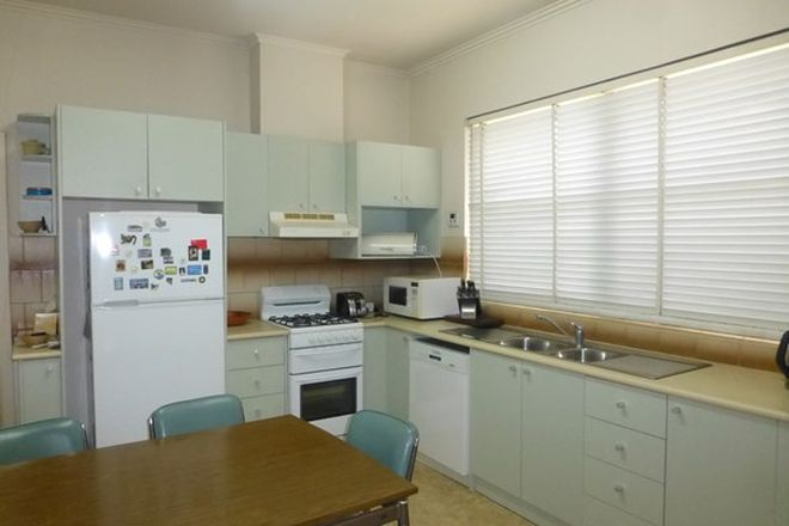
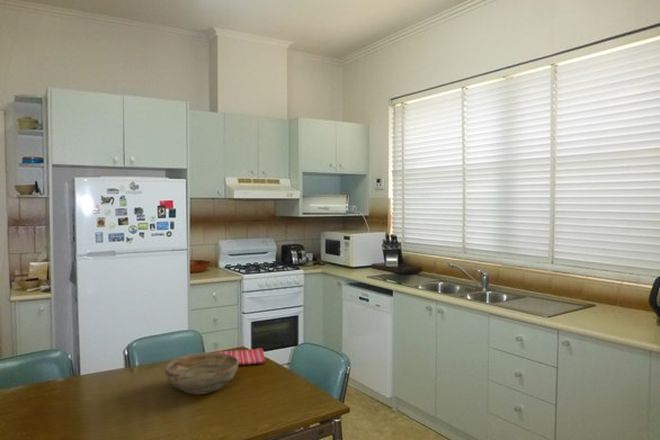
+ bowl (202, 374)
+ dish towel (239, 357)
